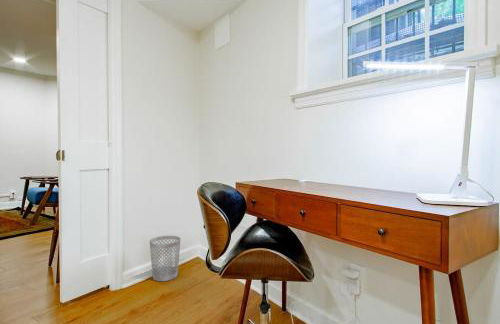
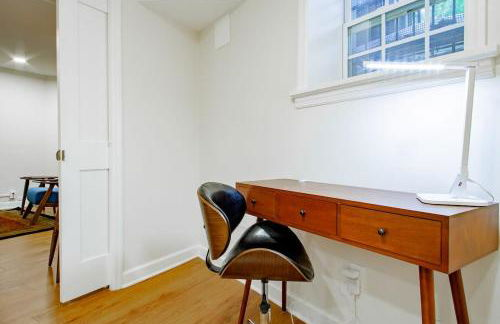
- wastebasket (165, 257)
